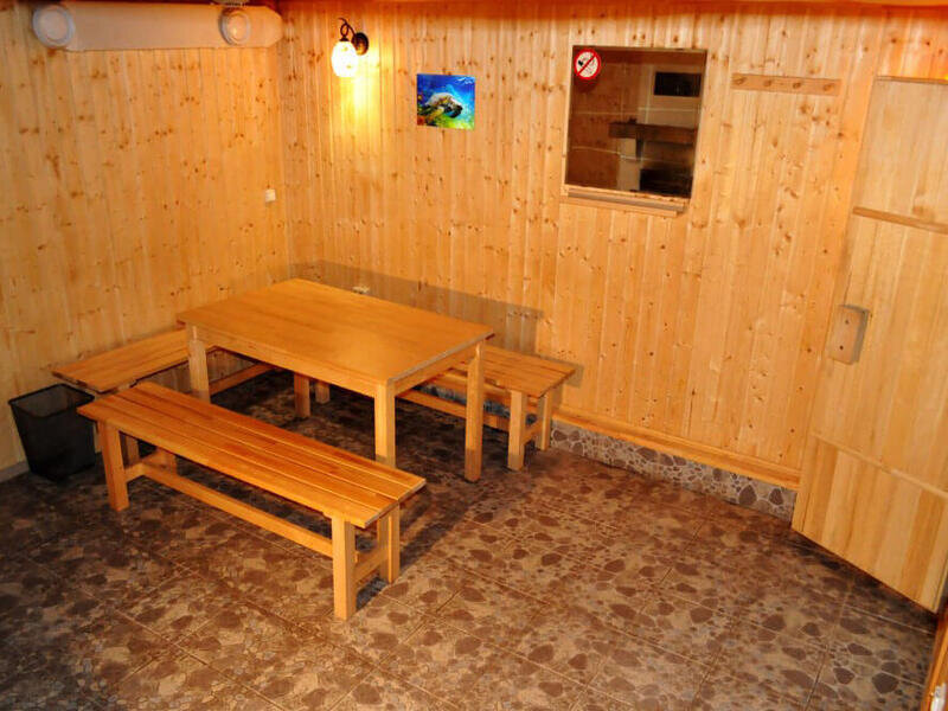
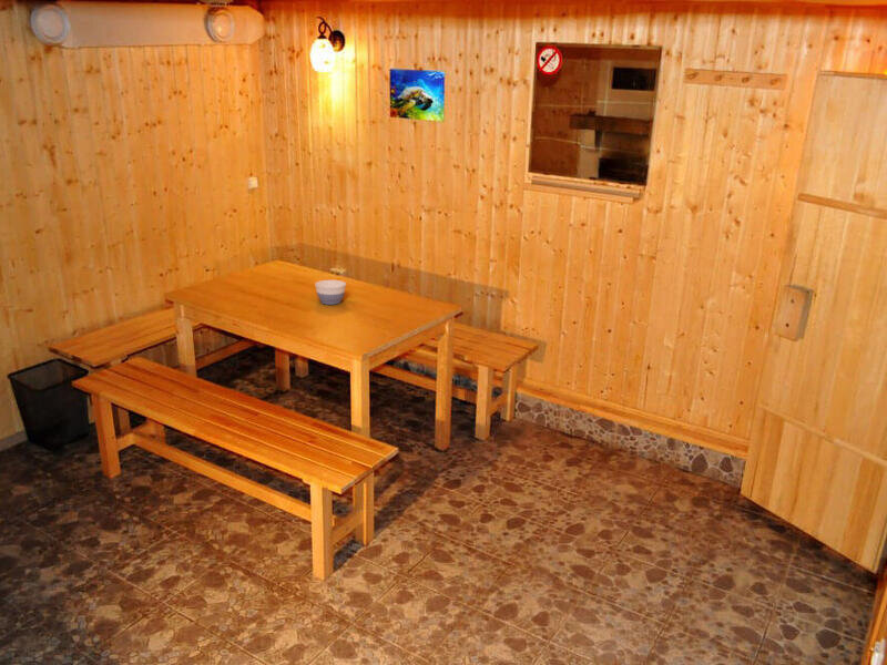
+ bowl (330, 293)
